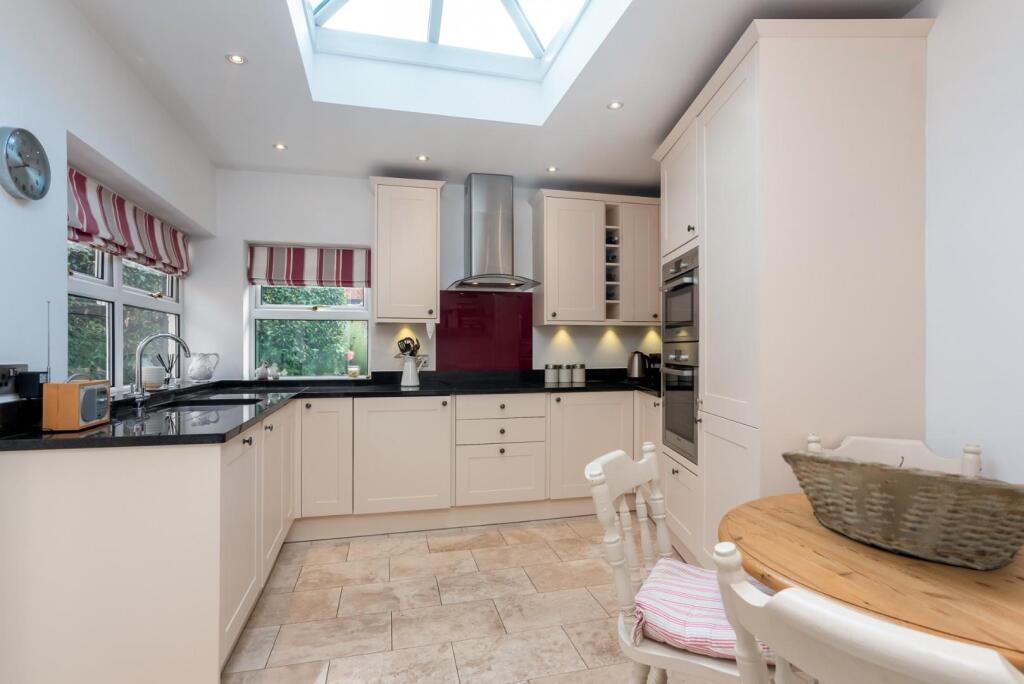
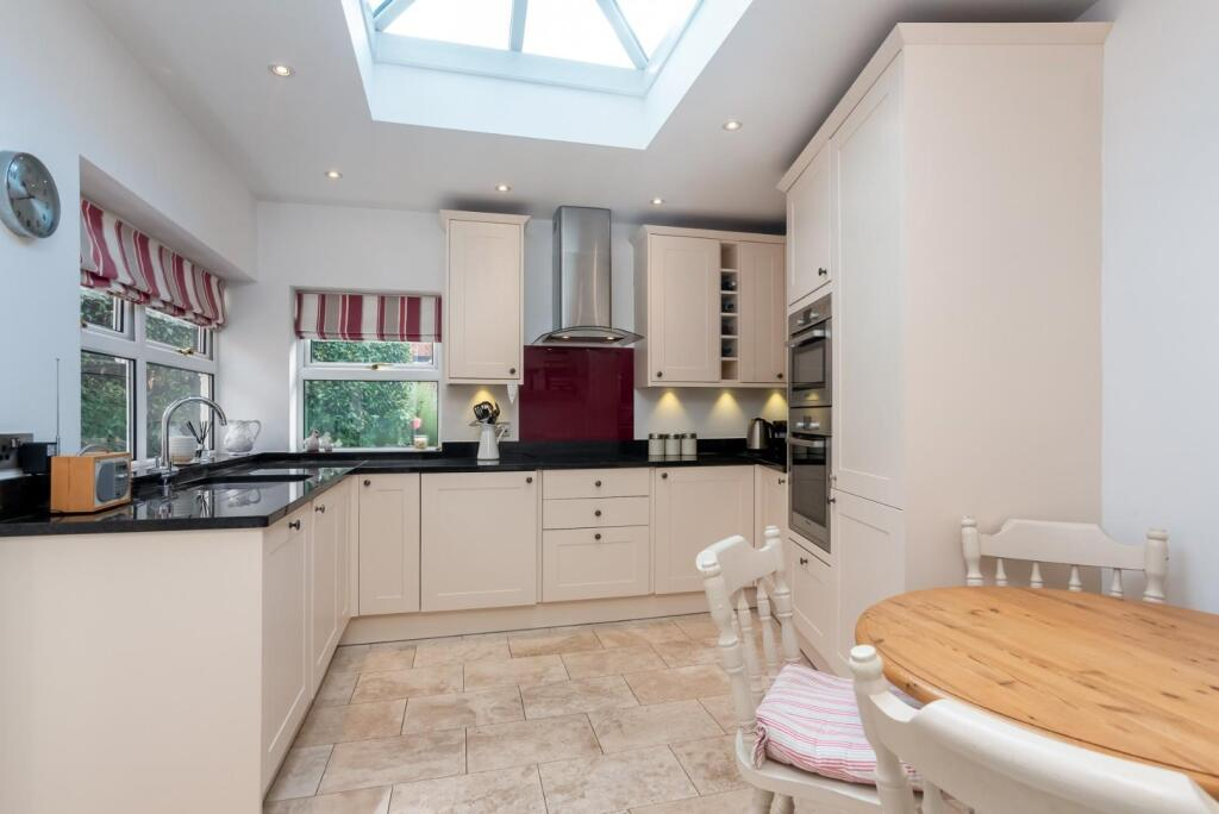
- fruit basket (900, 494)
